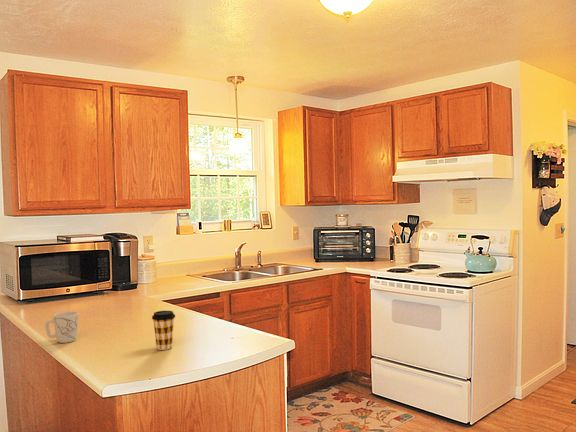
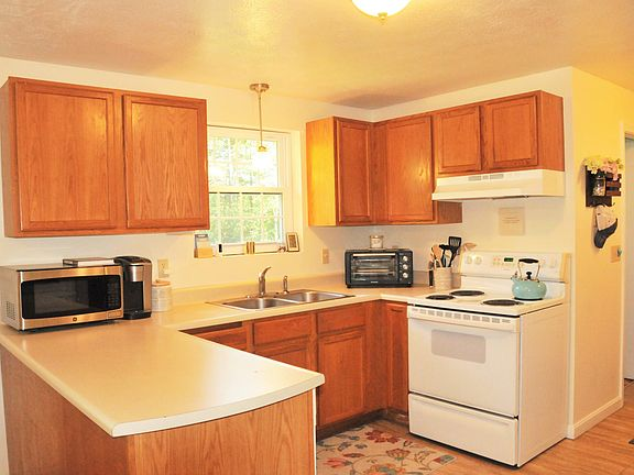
- mug (62, 327)
- coffee cup (164, 330)
